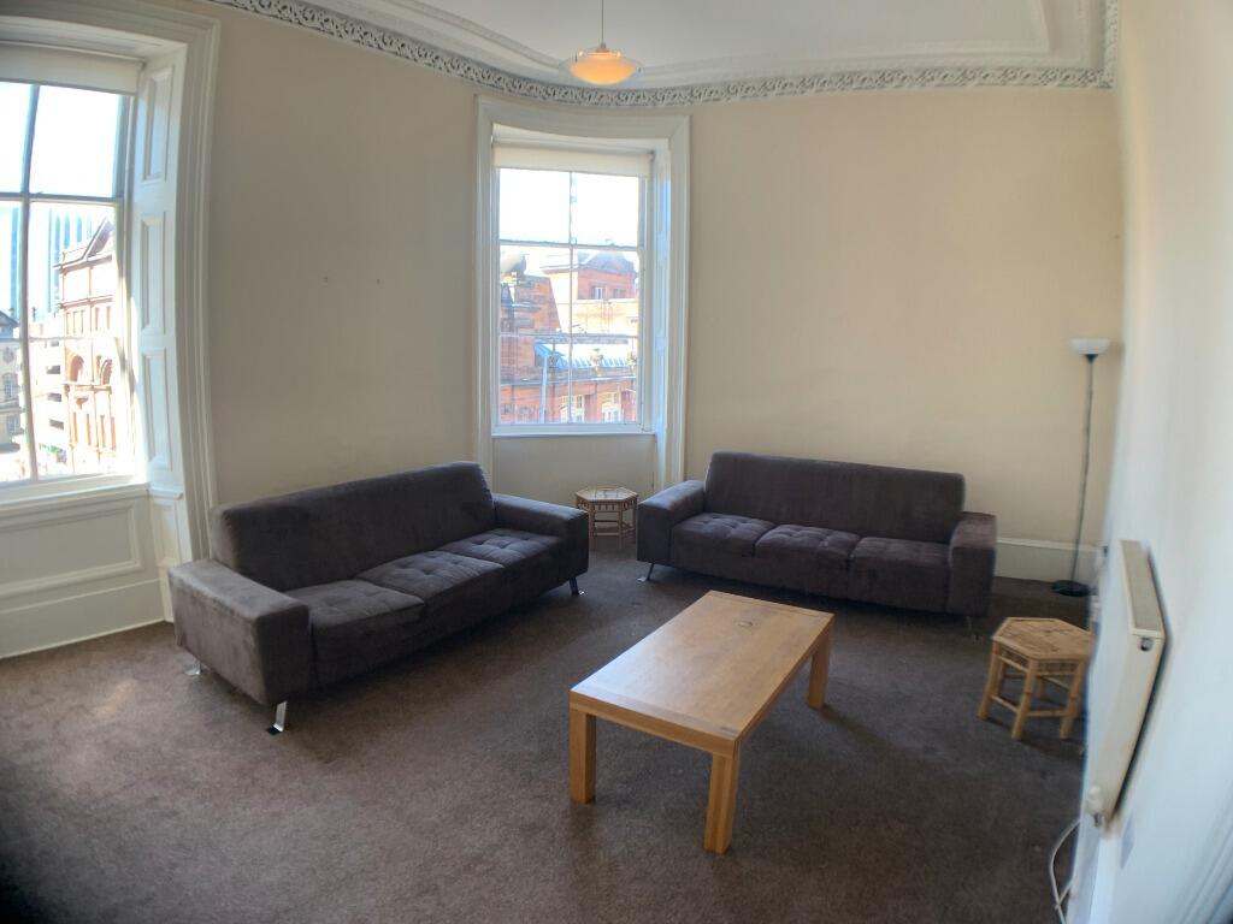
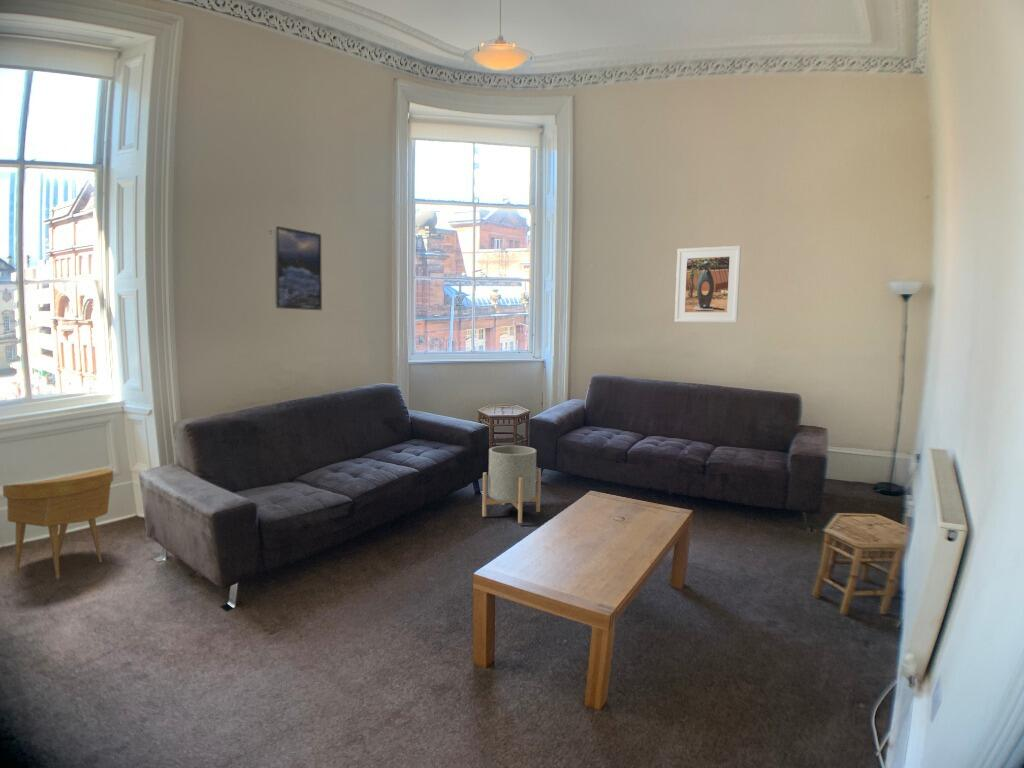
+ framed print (299, 270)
+ planter (512, 482)
+ side table (62, 519)
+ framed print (706, 285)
